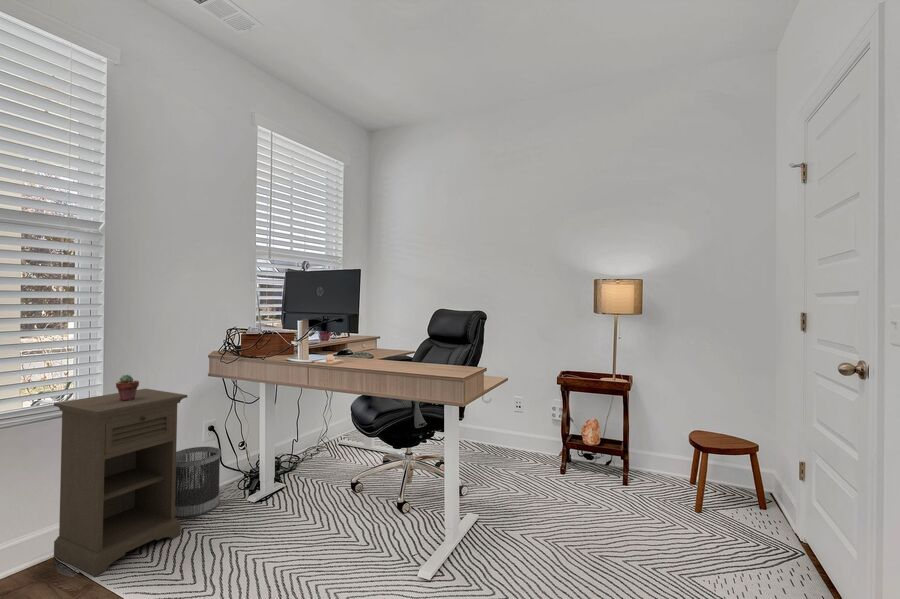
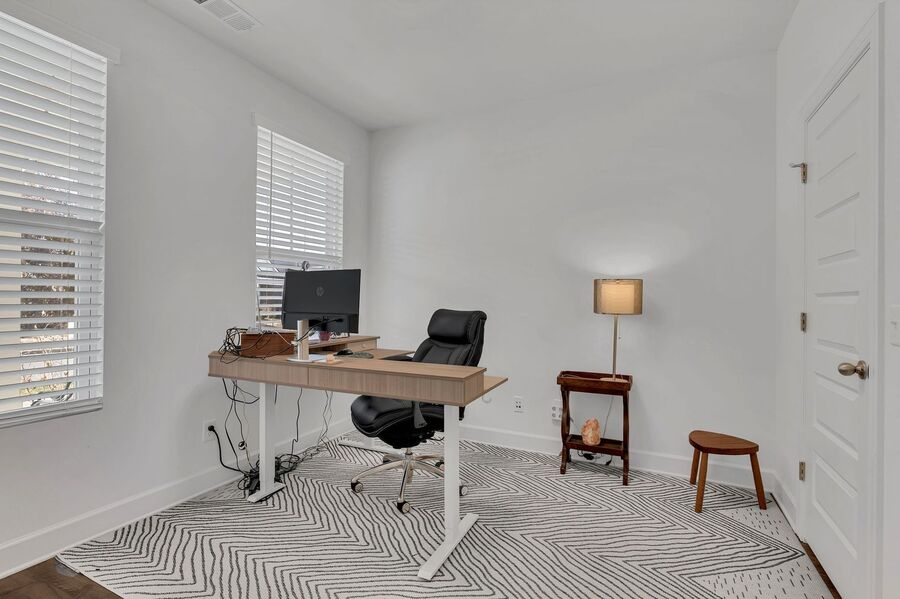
- wastebasket (194, 480)
- potted succulent (127, 386)
- nightstand (122, 471)
